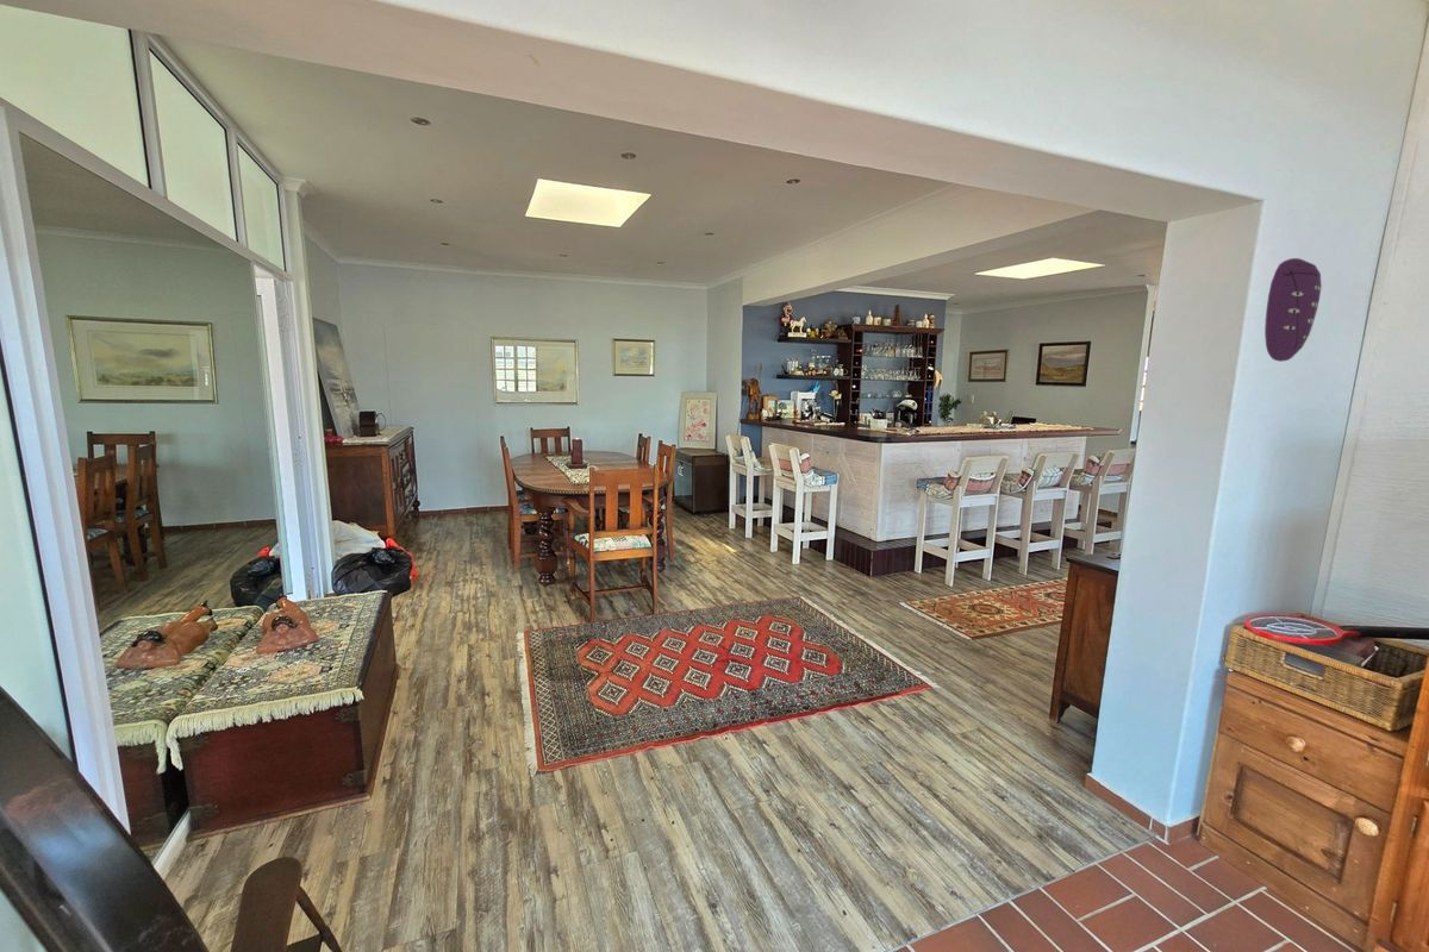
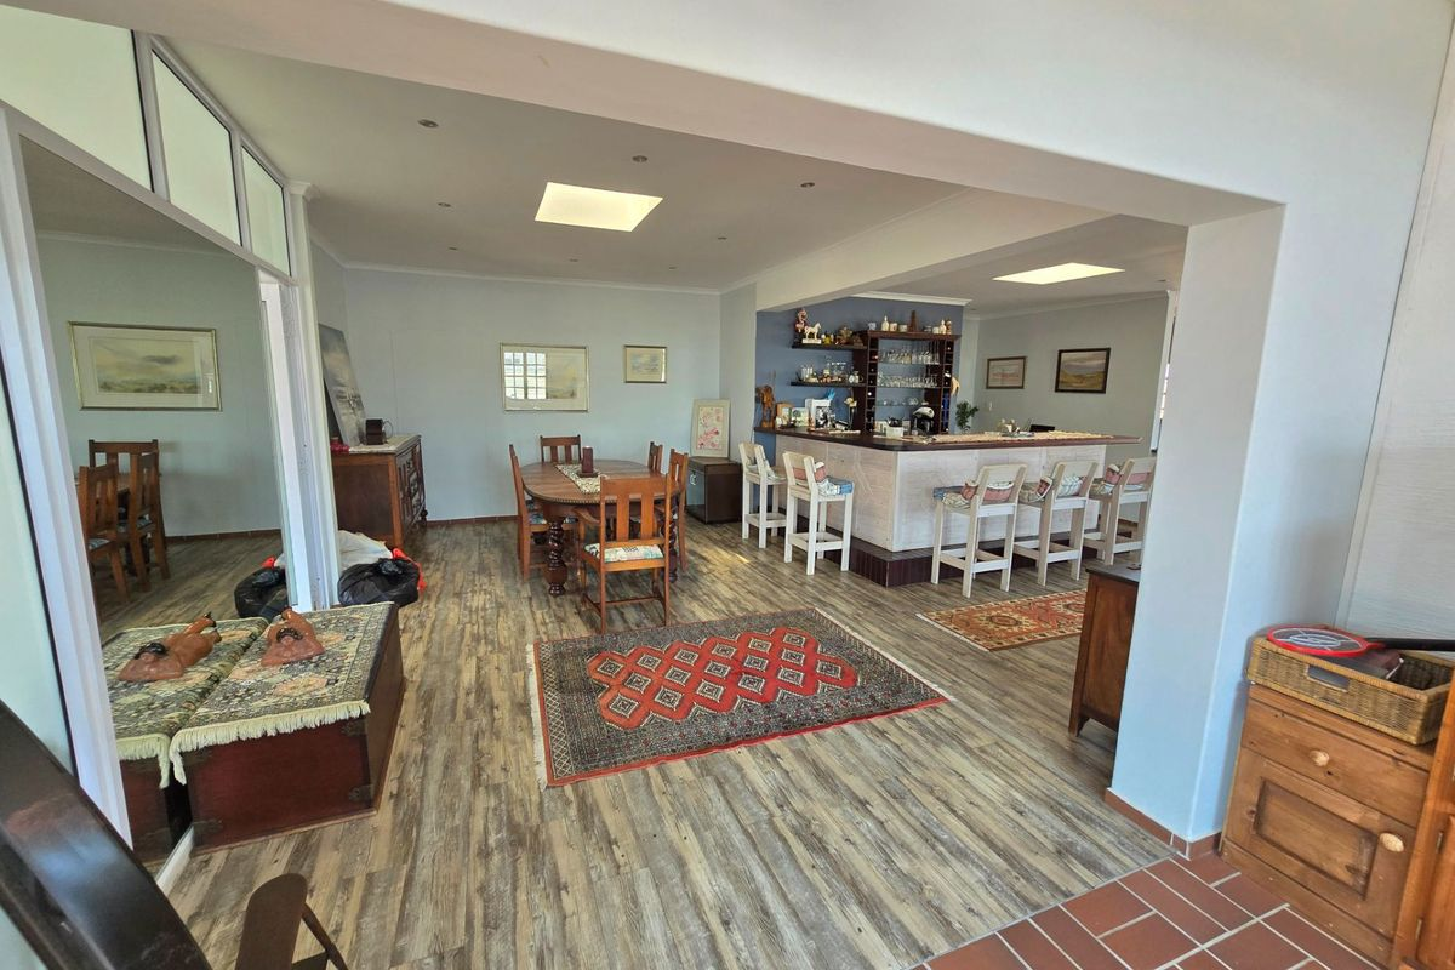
- decorative mask (1297, 309)
